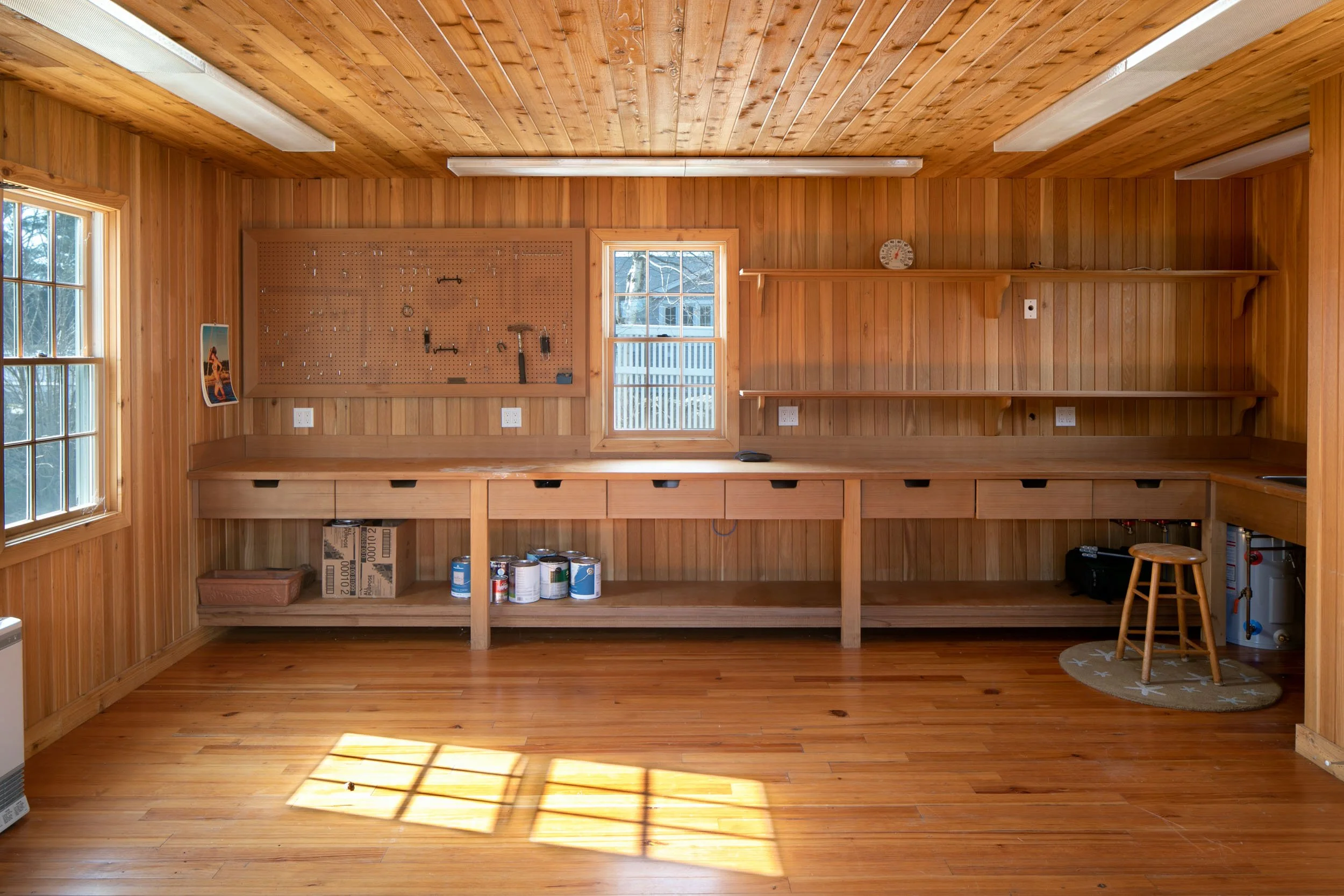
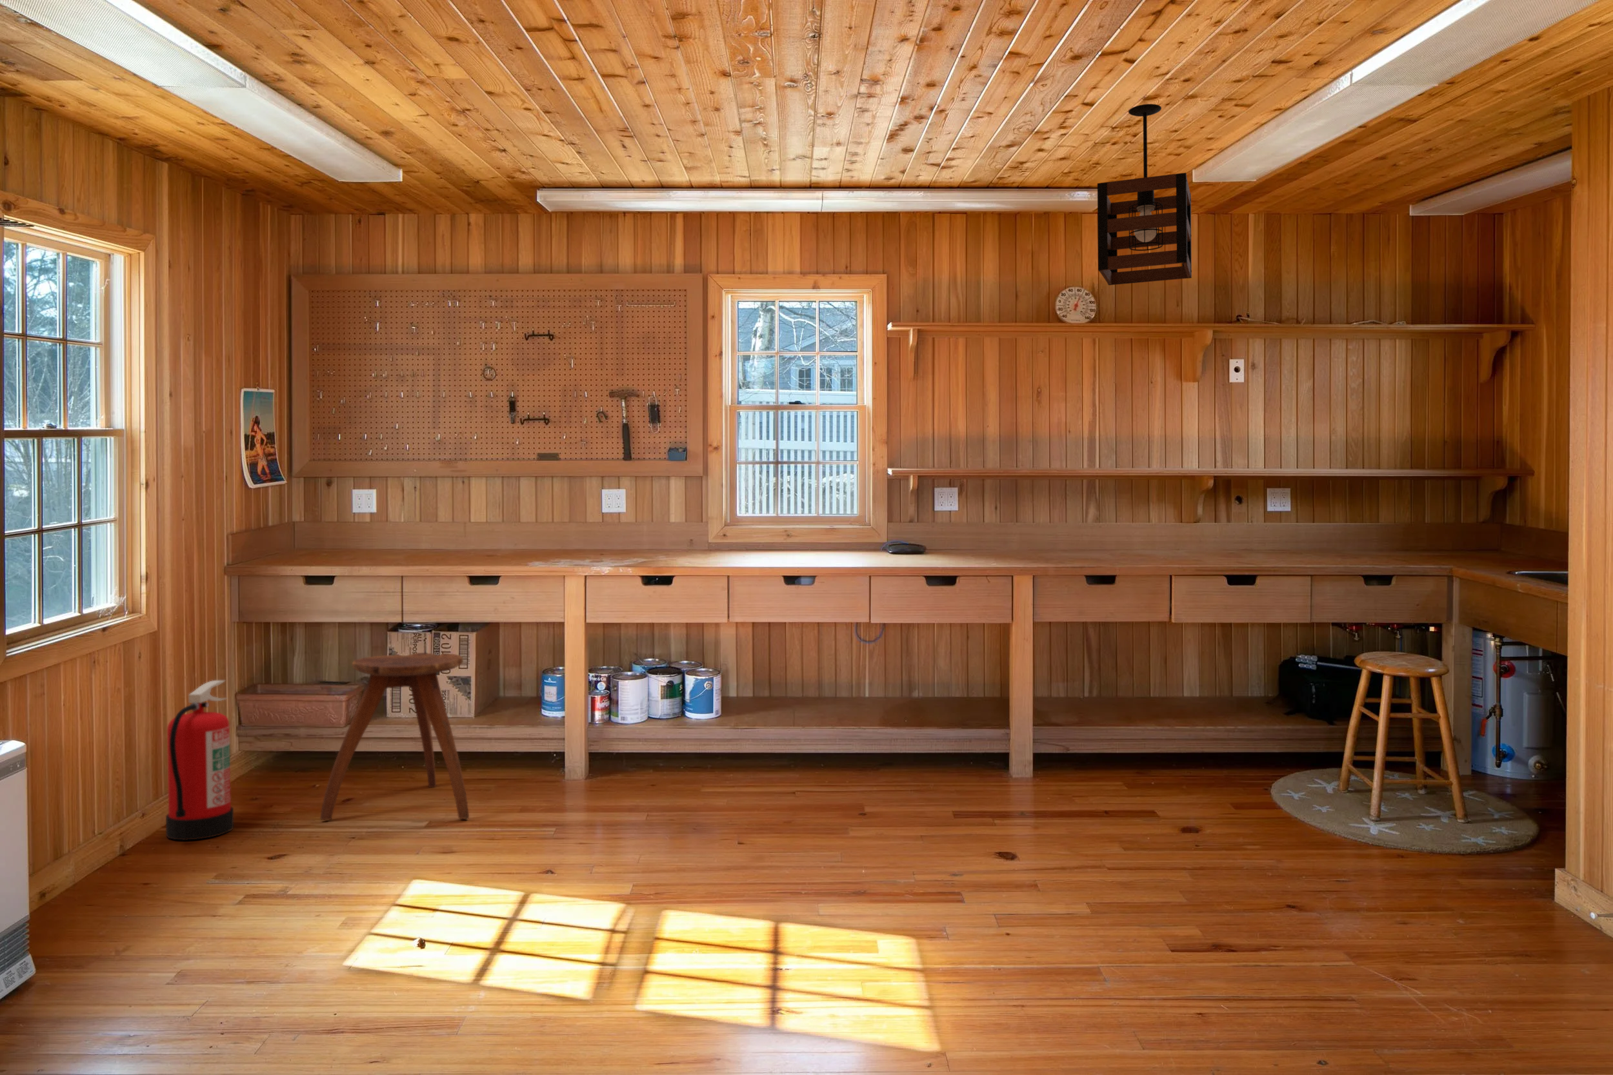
+ stool (420, 733)
+ pendant light (1145, 192)
+ fire extinguisher (199, 758)
